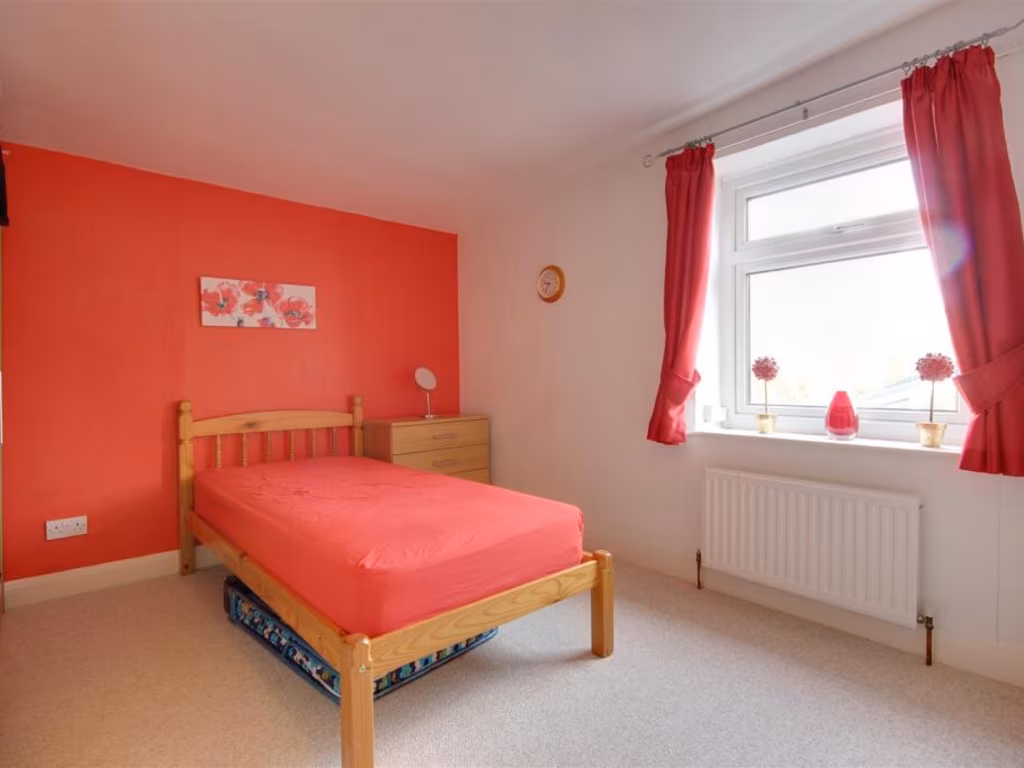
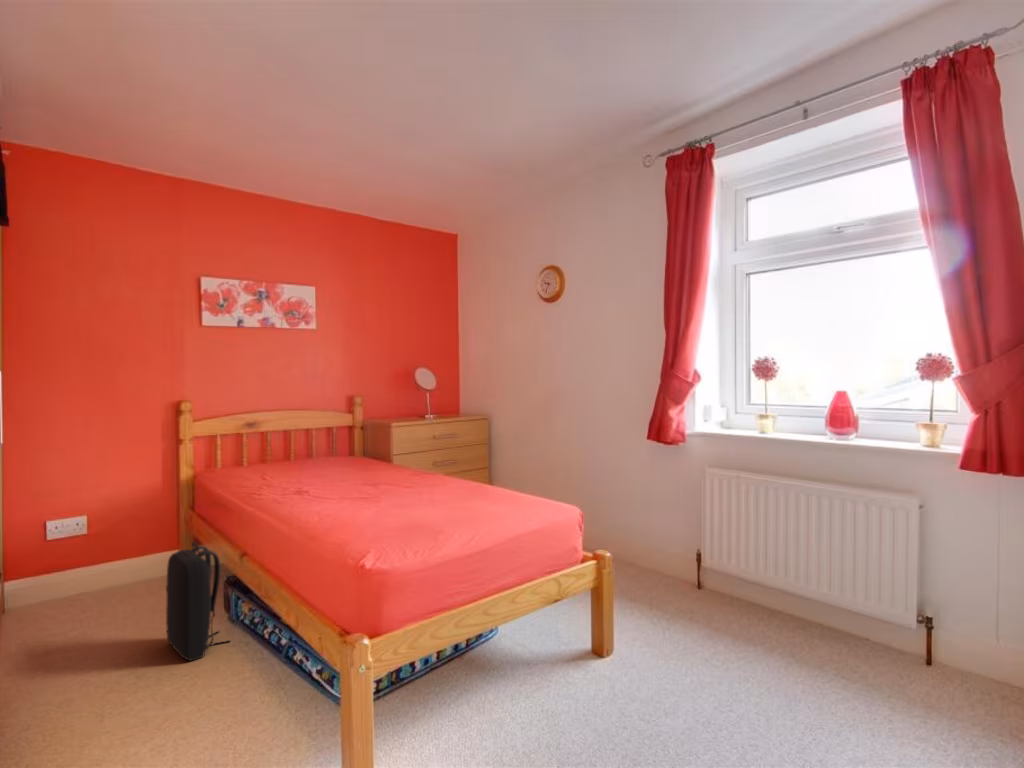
+ backpack (197, 593)
